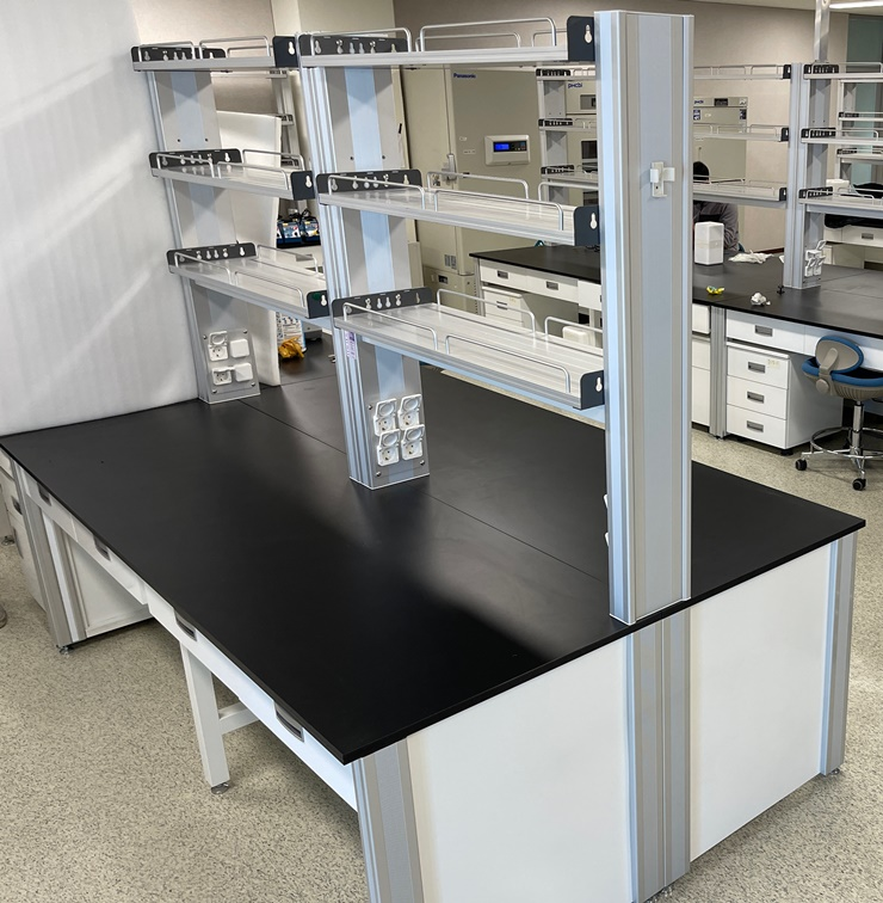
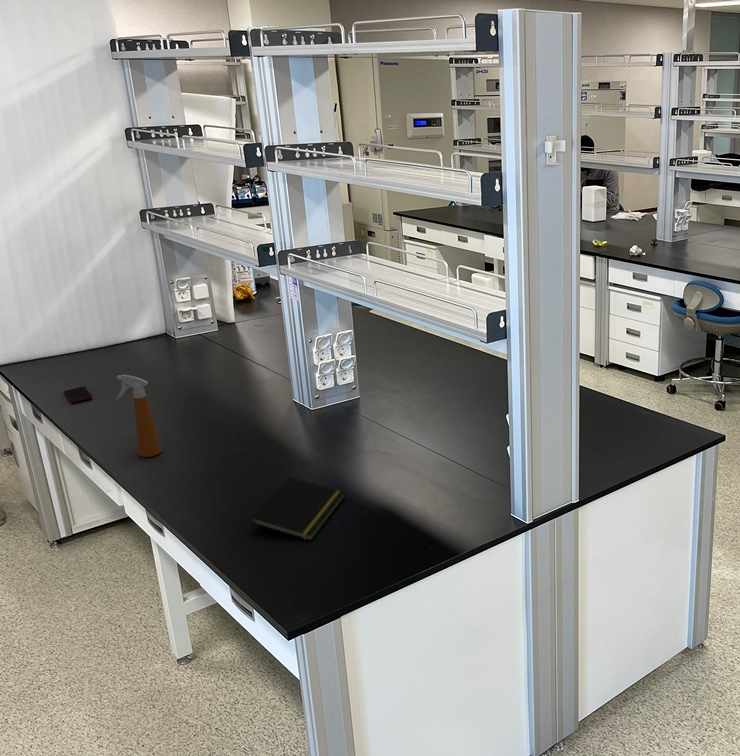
+ cell phone (78, 394)
+ notepad (299, 506)
+ spray bottle (137, 414)
